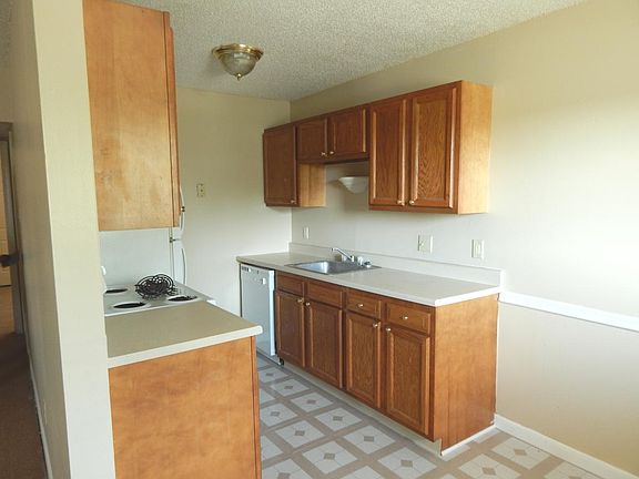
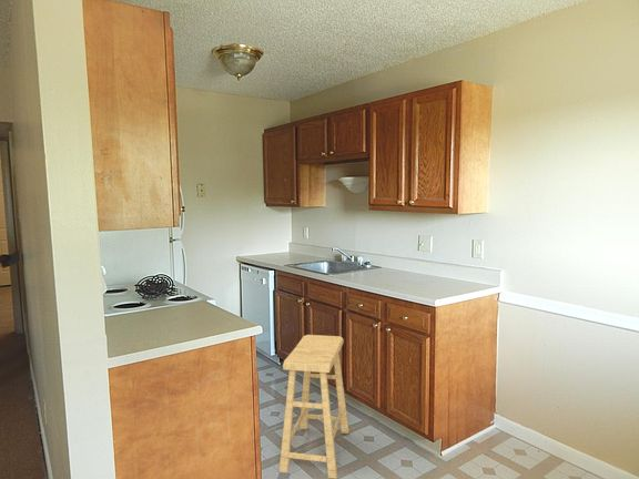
+ stool (315, 404)
